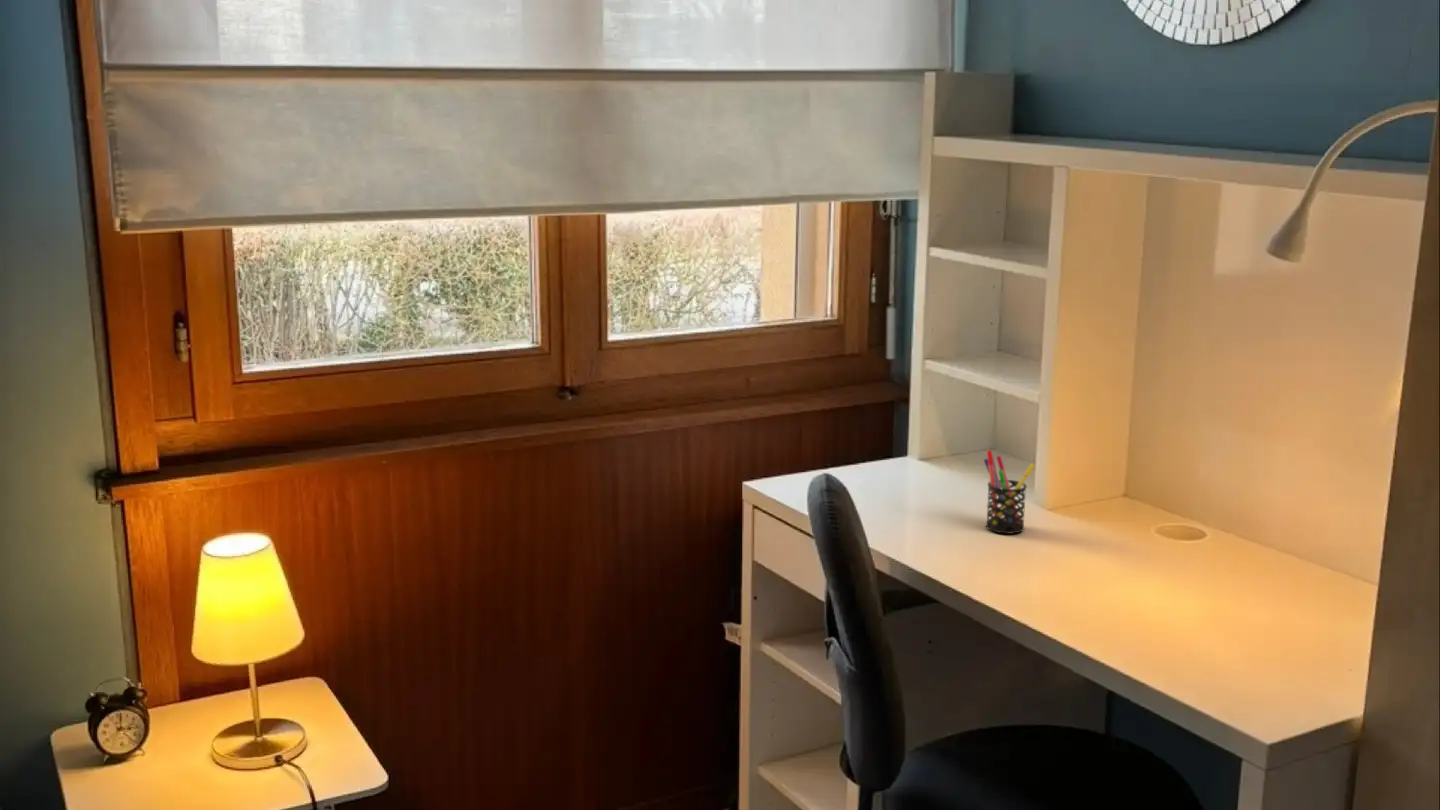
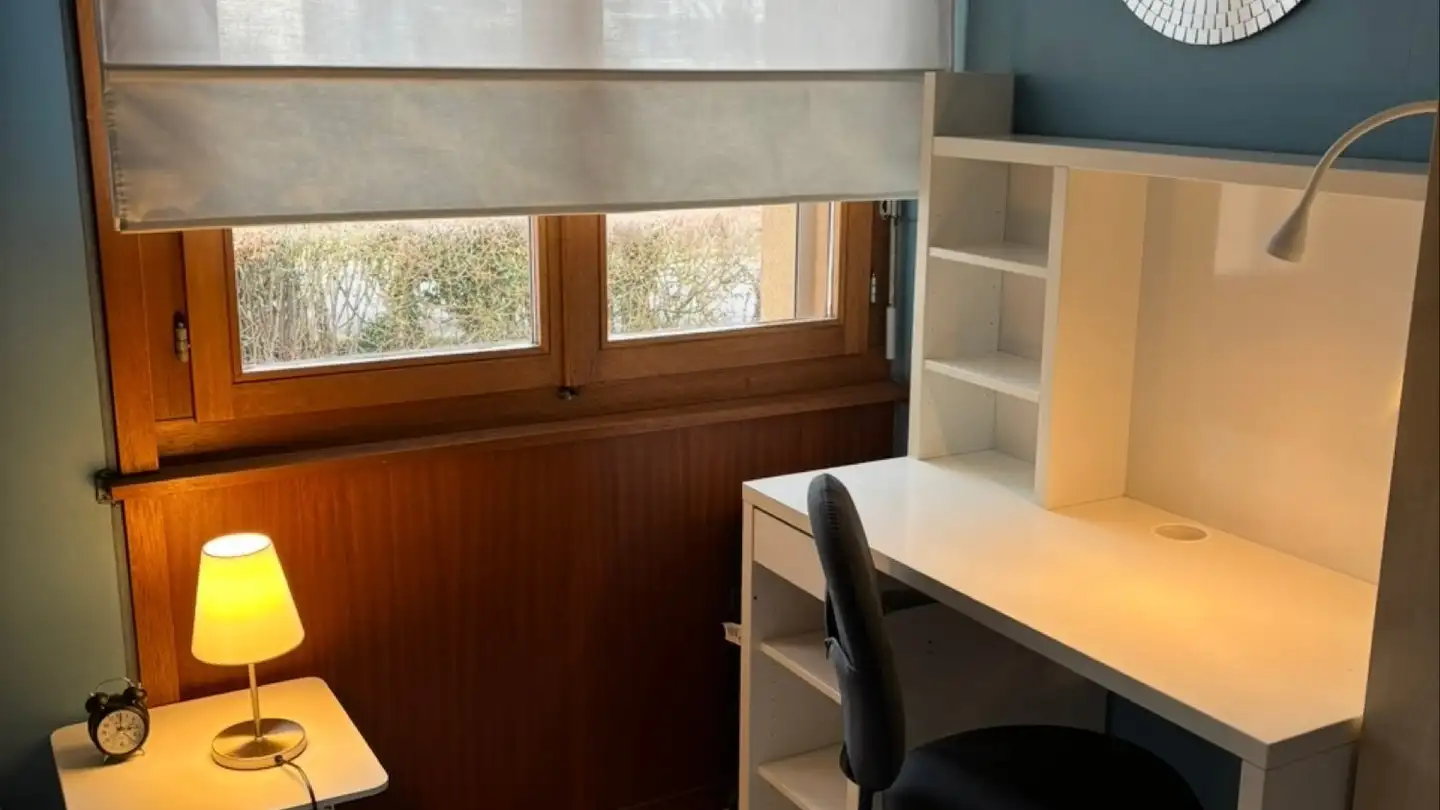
- pen holder (1003, 491)
